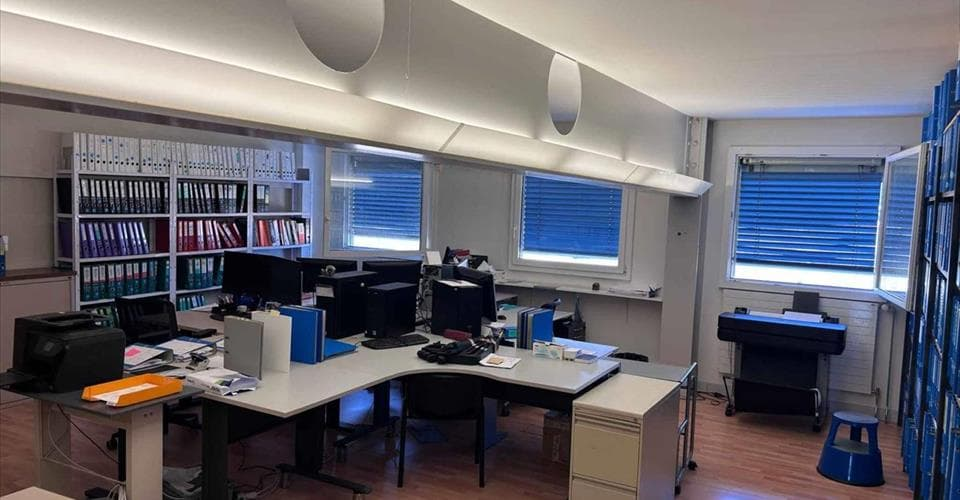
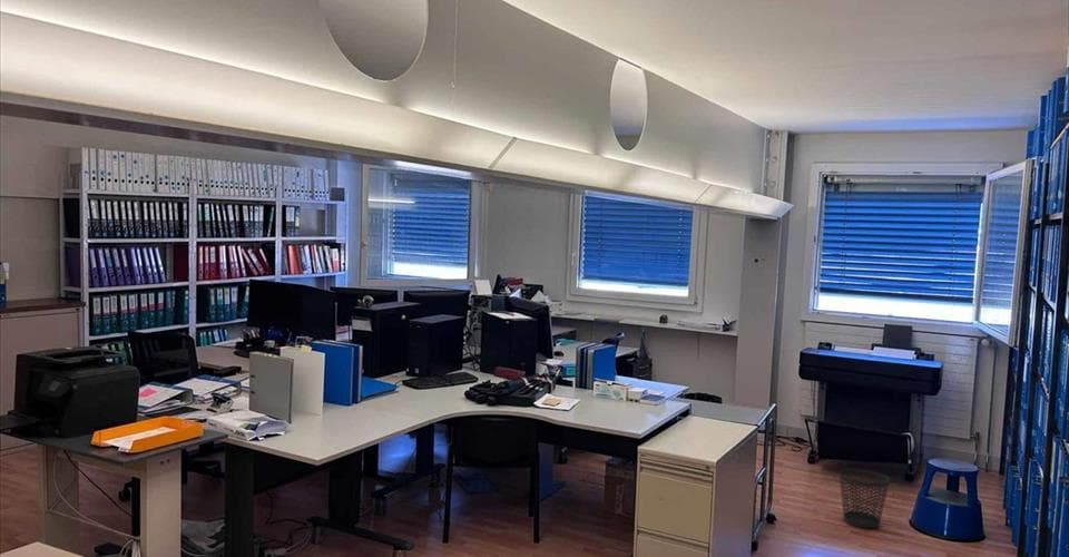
+ wastebasket (862, 499)
